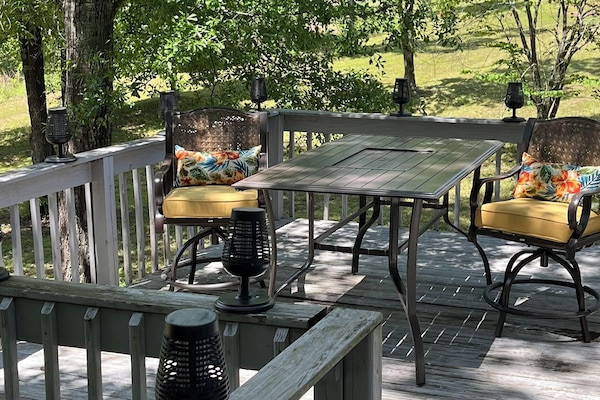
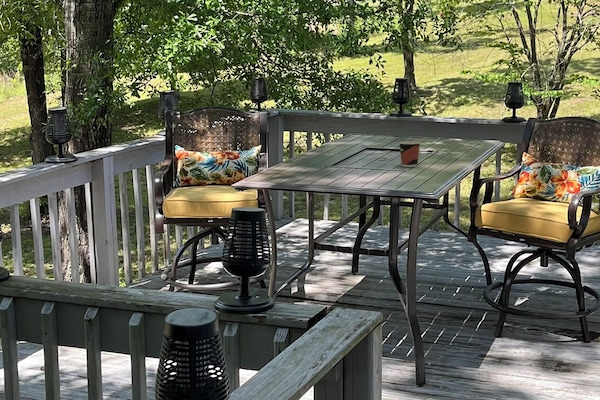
+ cup (409, 154)
